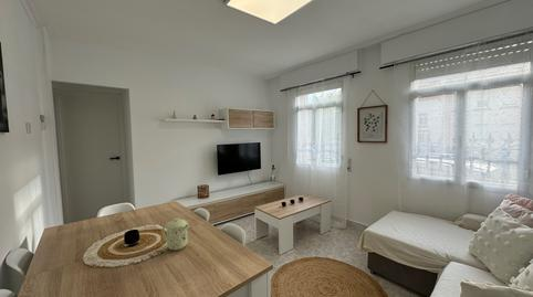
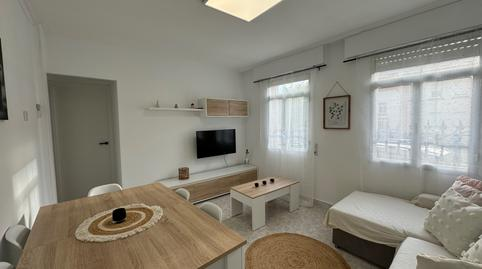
- mug (175, 232)
